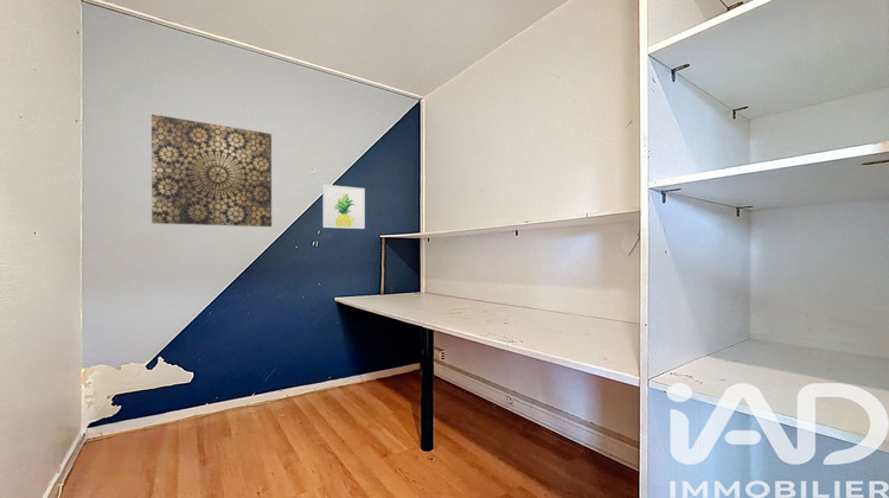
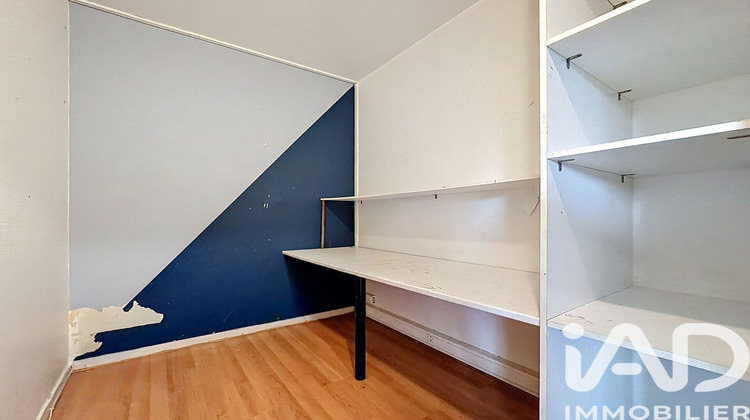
- wall art (216, 174)
- wall art (344, 206)
